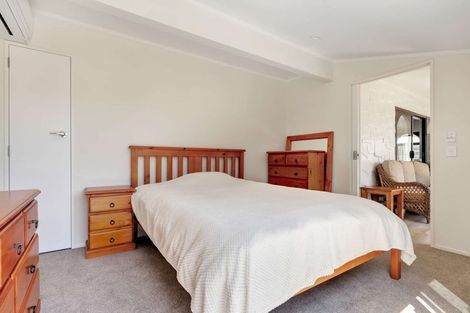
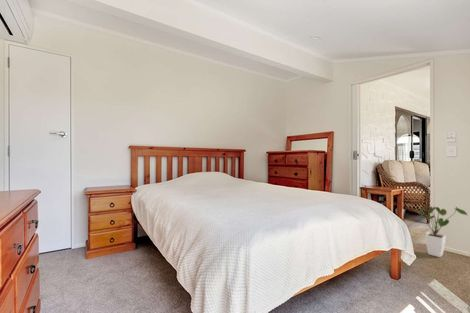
+ house plant (439, 229)
